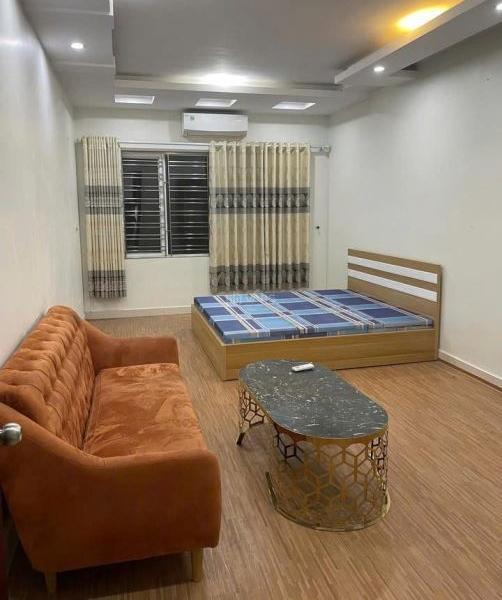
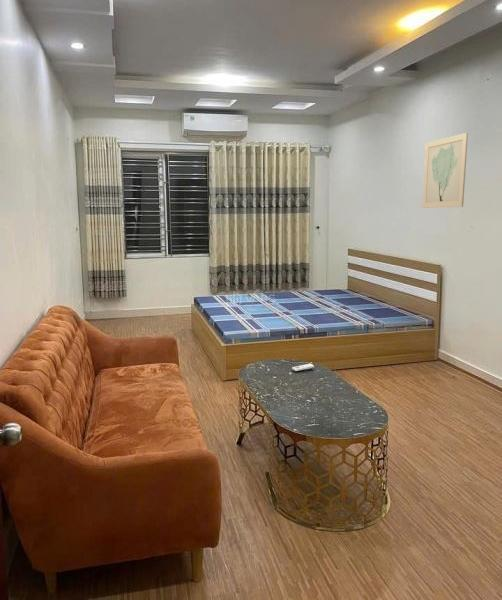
+ wall art (443, 173)
